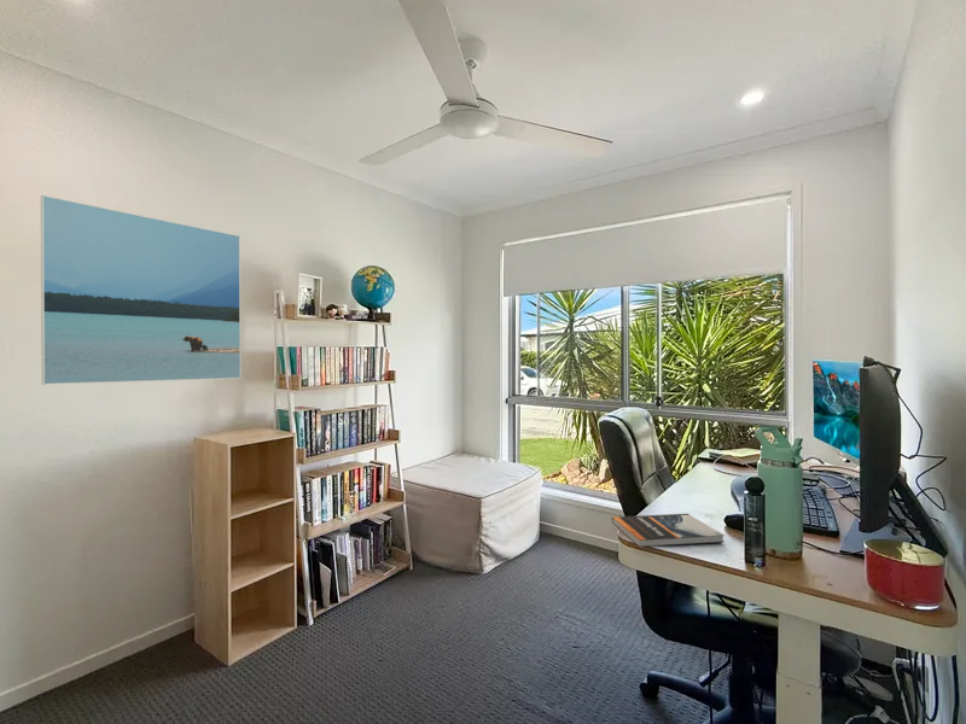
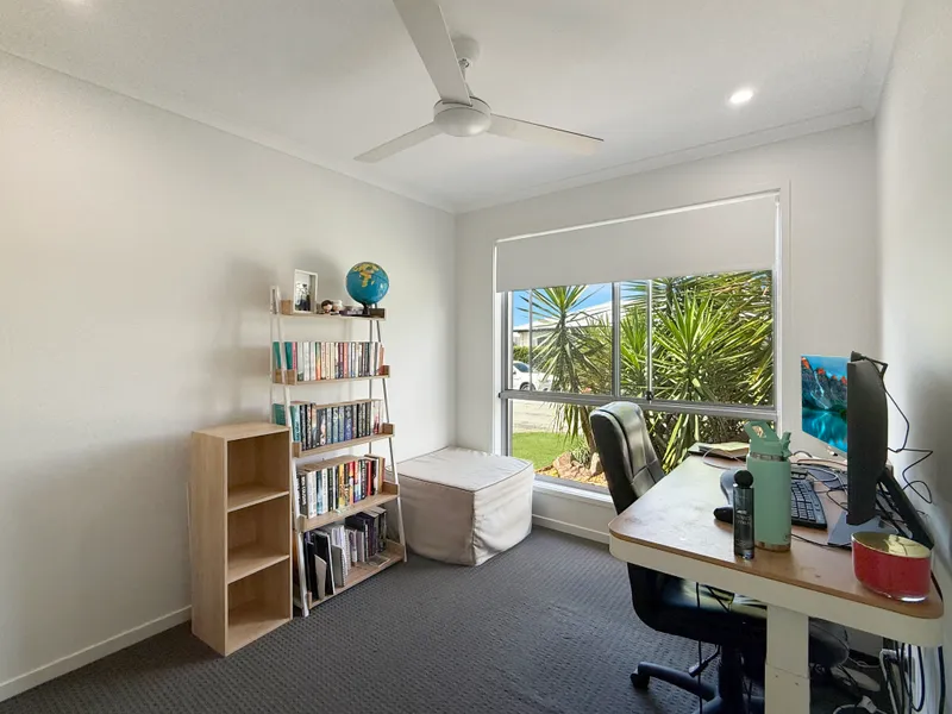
- book (664, 529)
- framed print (153, 299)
